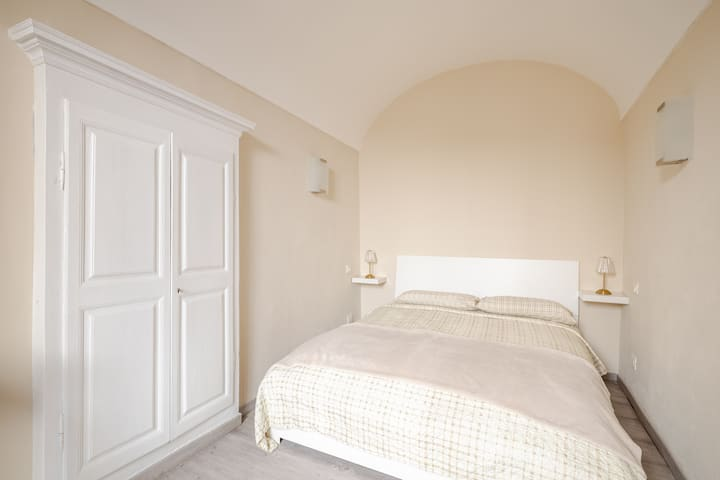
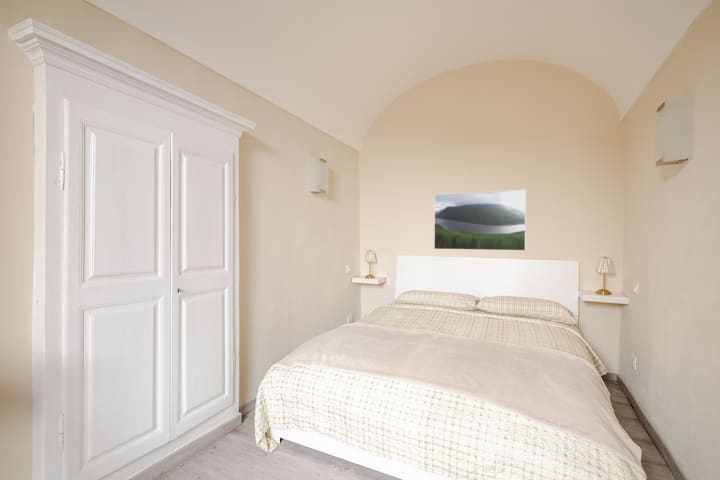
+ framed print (477, 221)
